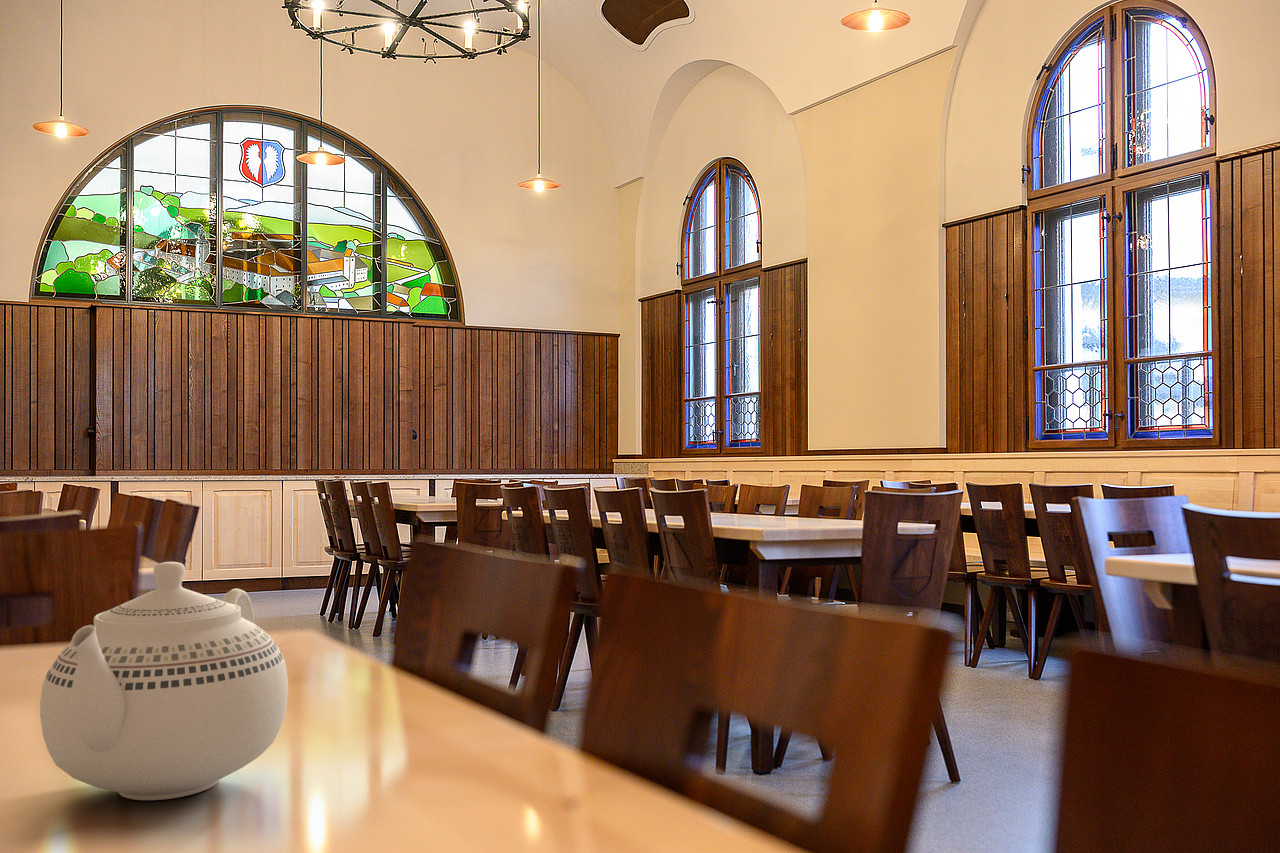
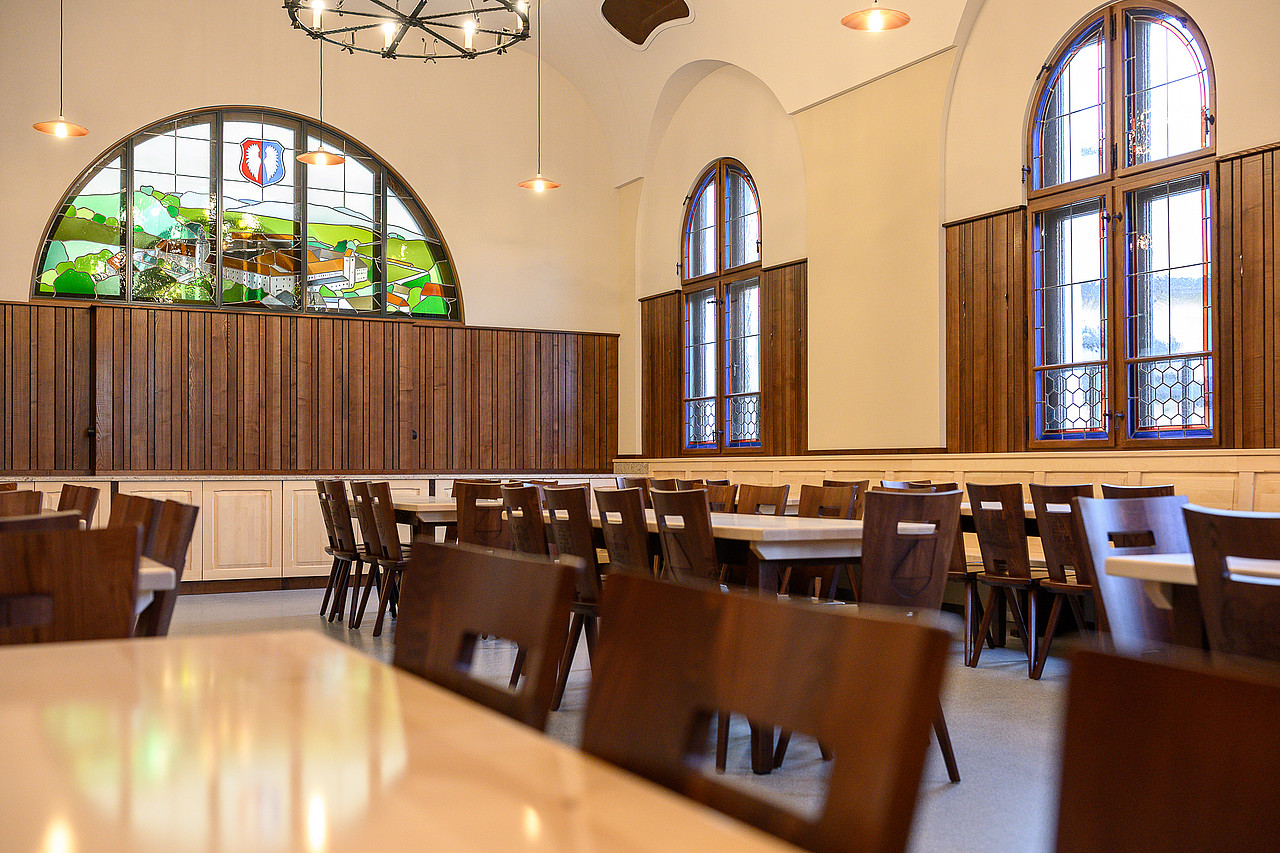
- teapot (172, 672)
